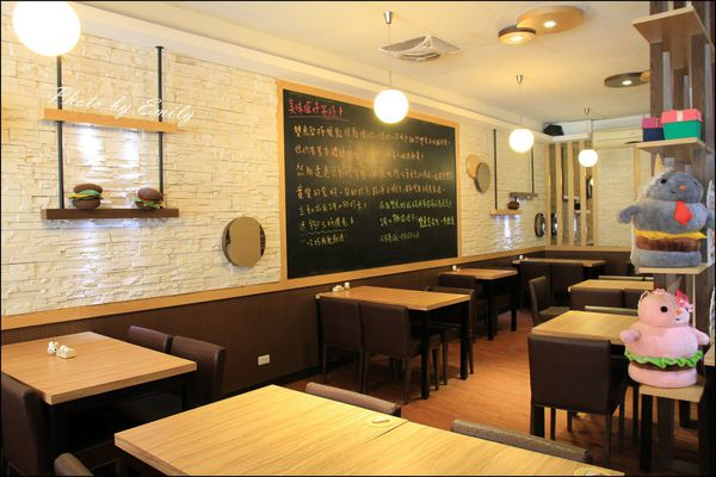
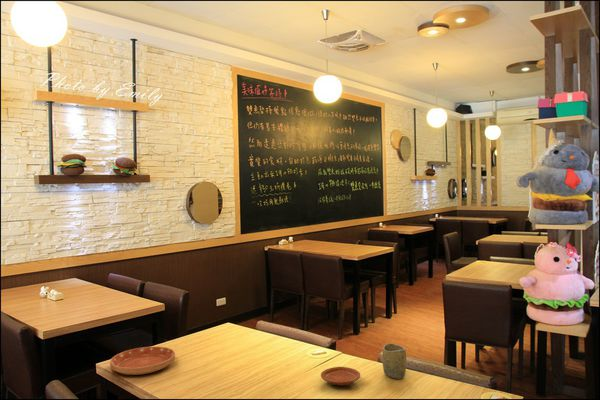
+ saucer (143, 360)
+ cup (394, 360)
+ plate (340, 378)
